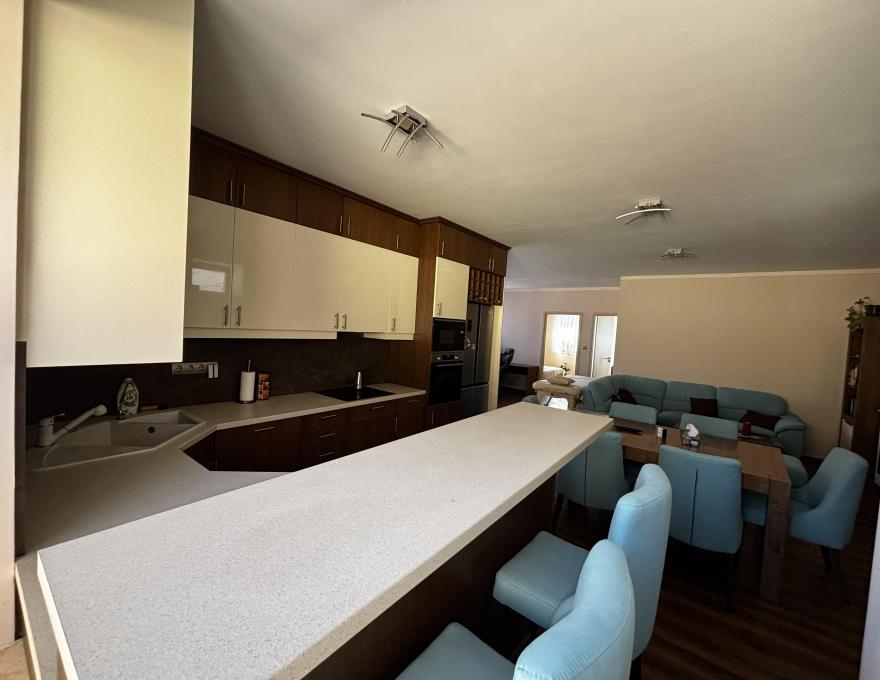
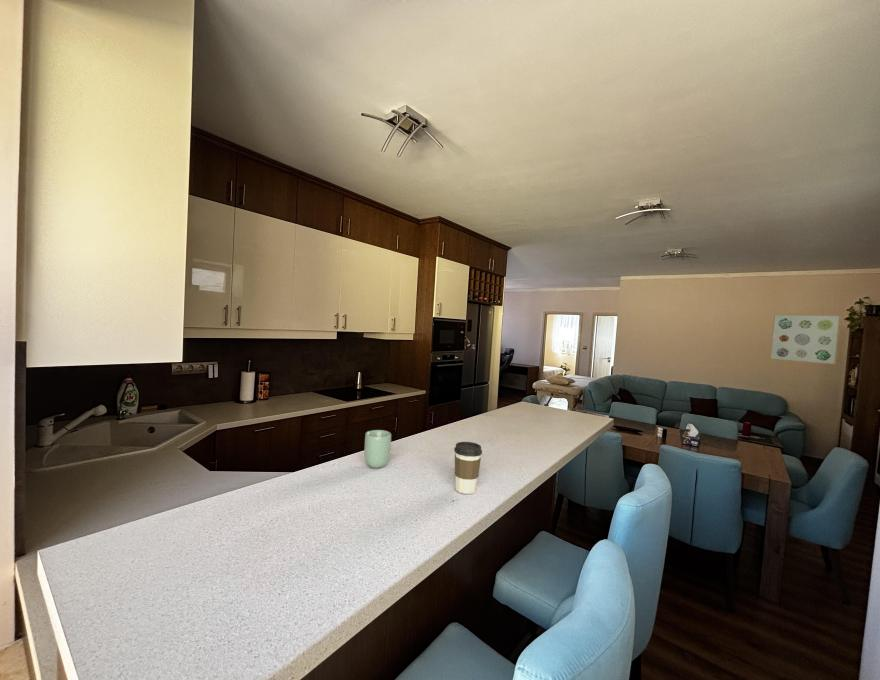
+ coffee cup (467, 467)
+ cup (377, 449)
+ wall art (803, 338)
